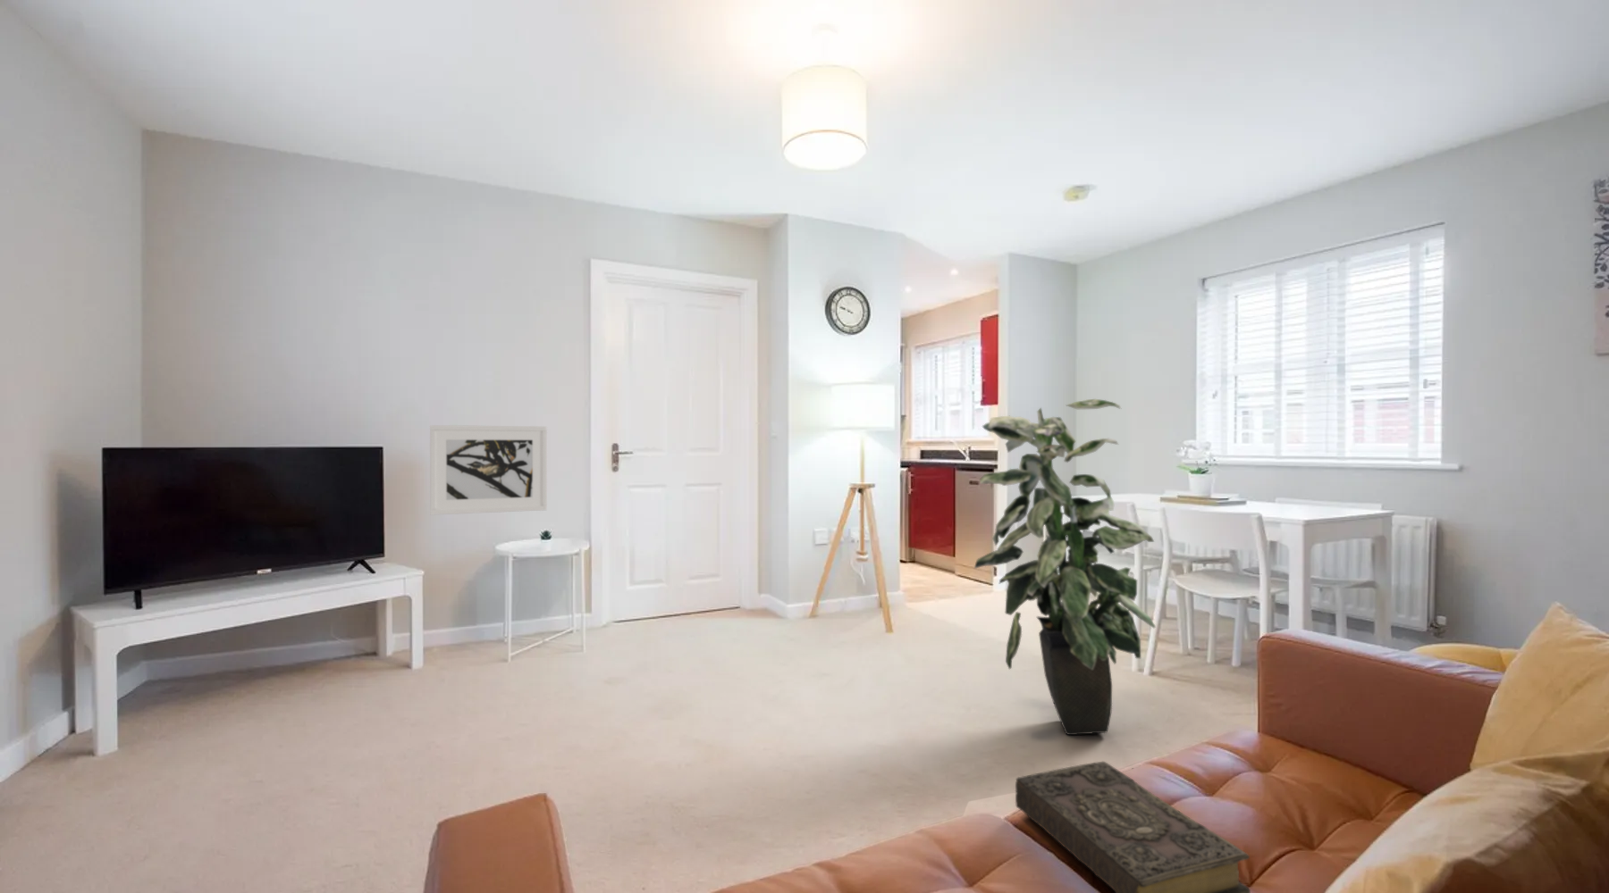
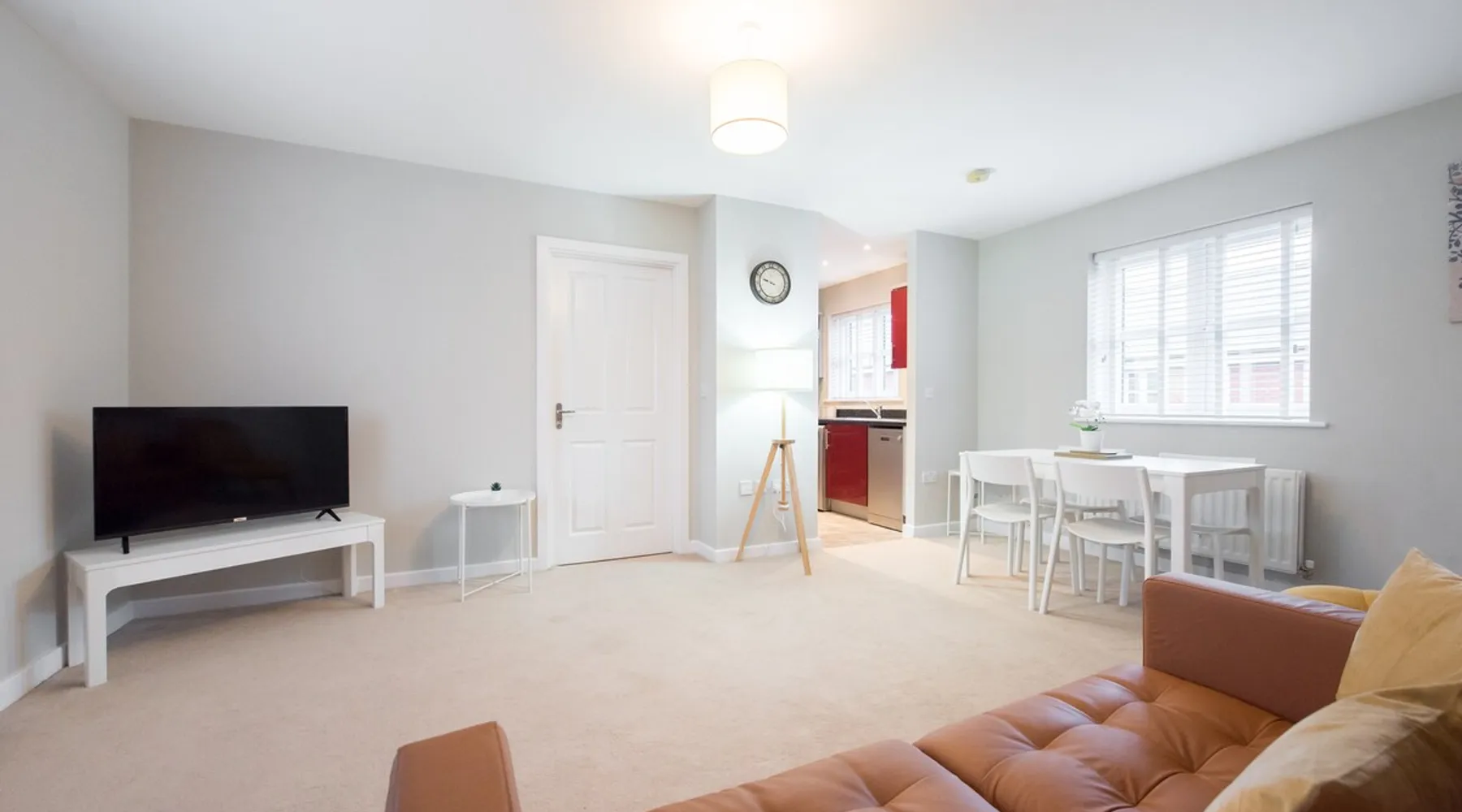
- indoor plant (1069, 566)
- book (1119, 827)
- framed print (490, 468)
